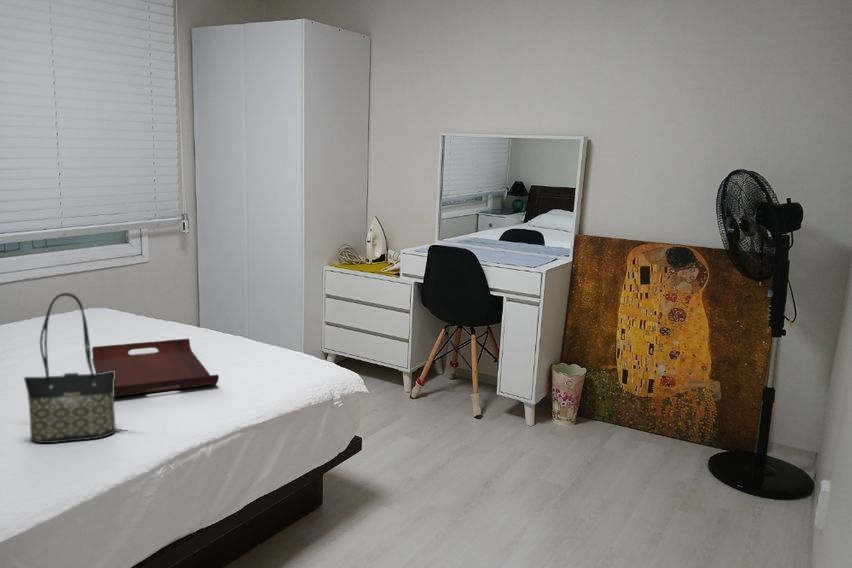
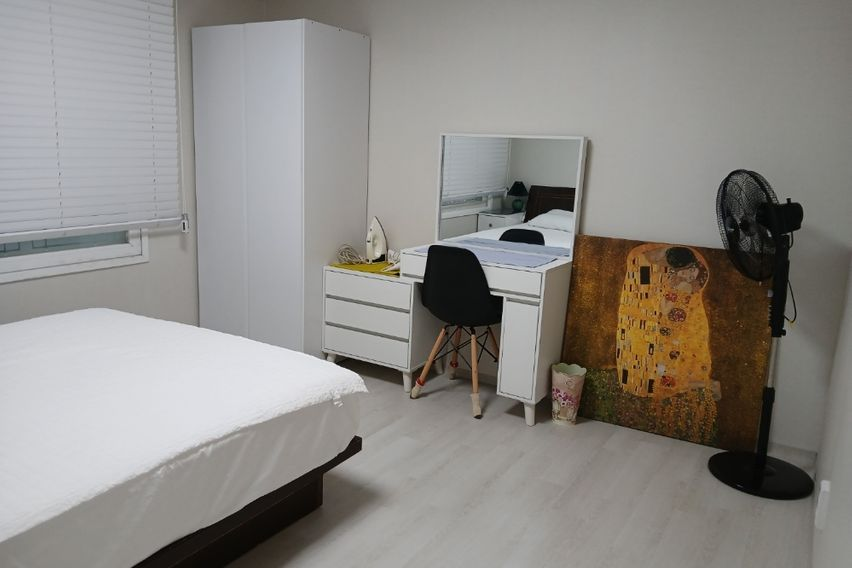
- tote bag (69, 373)
- serving tray (152, 366)
